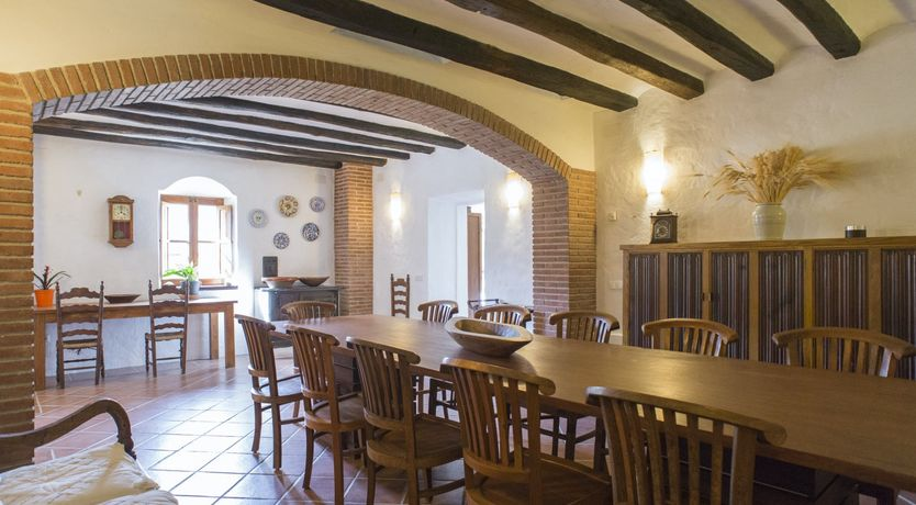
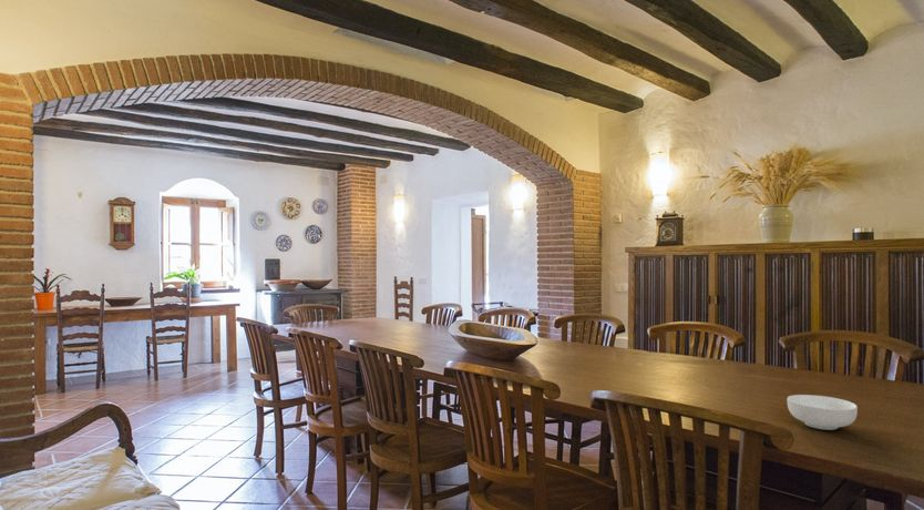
+ cereal bowl (821, 412)
